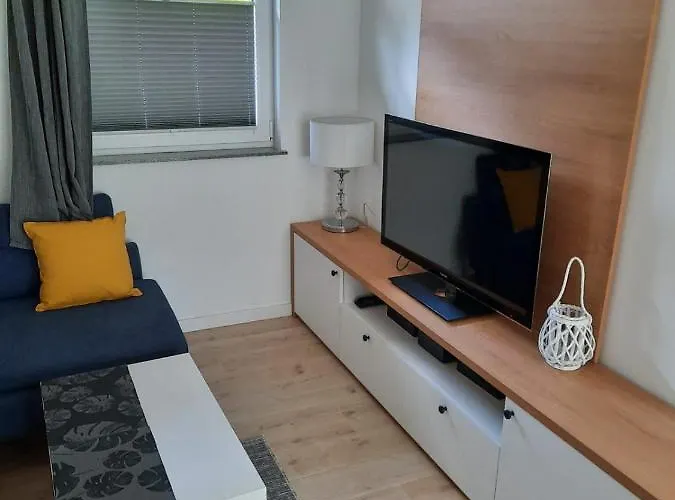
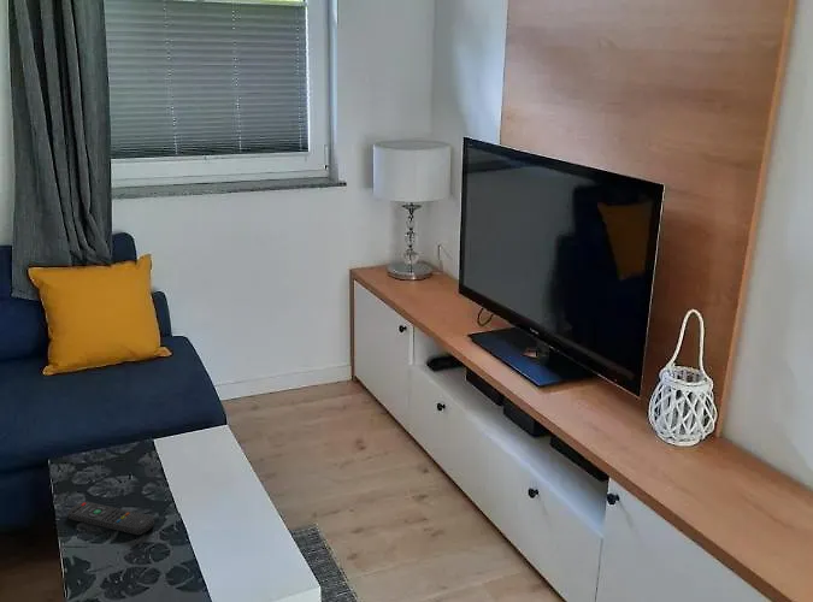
+ remote control (111, 517)
